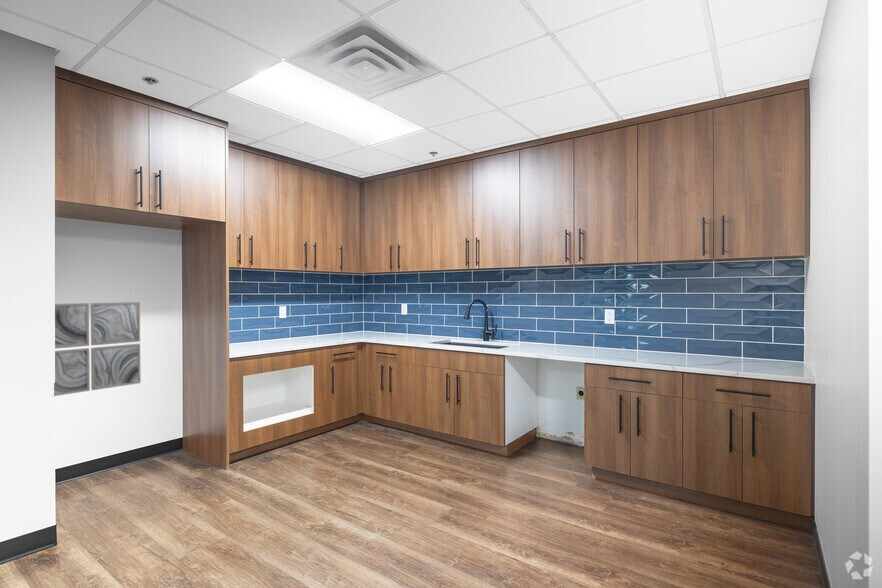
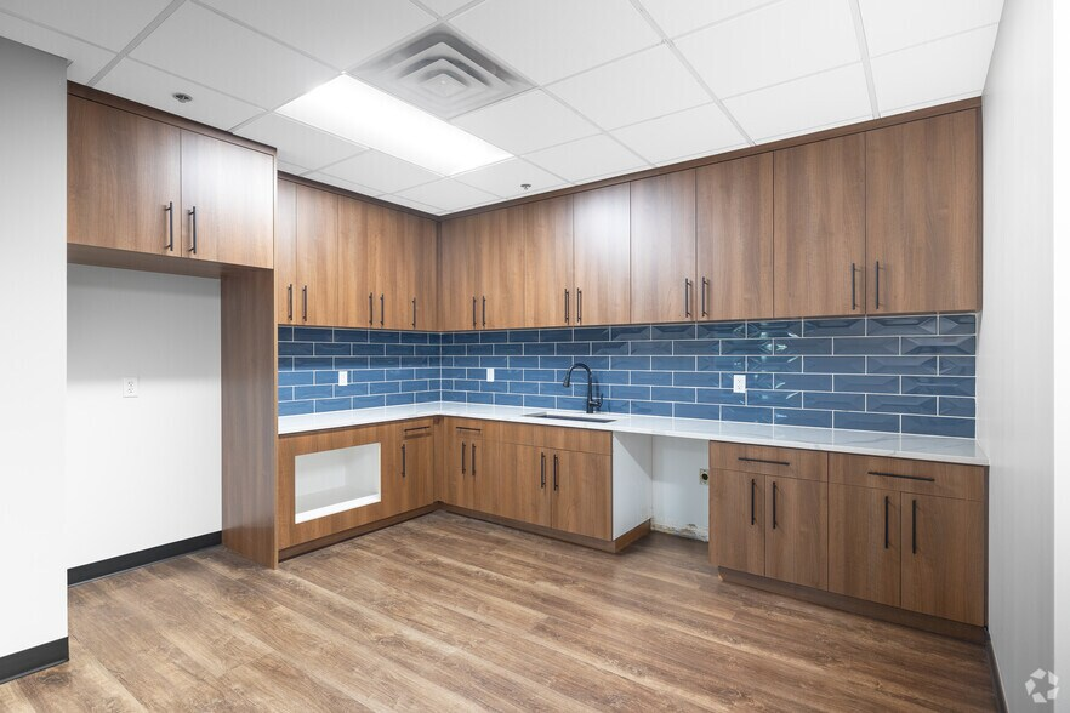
- wall art (88, 345)
